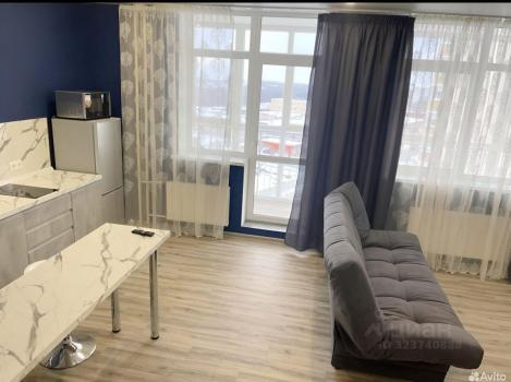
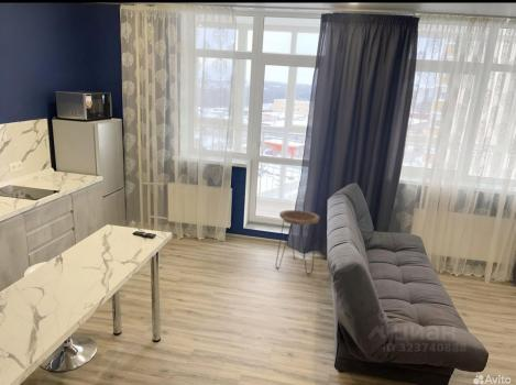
+ side table (293, 241)
